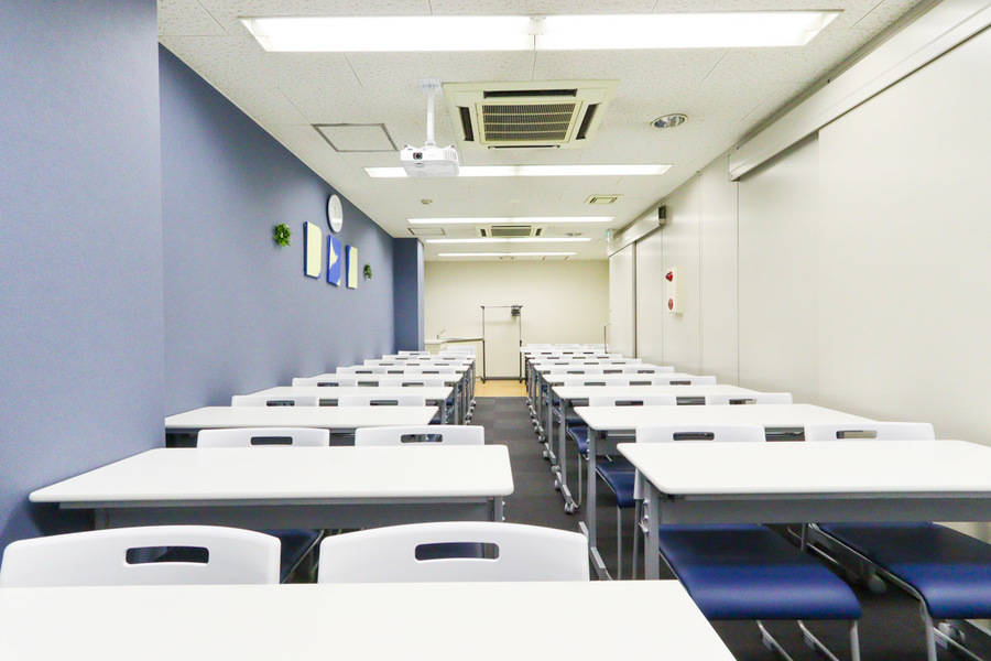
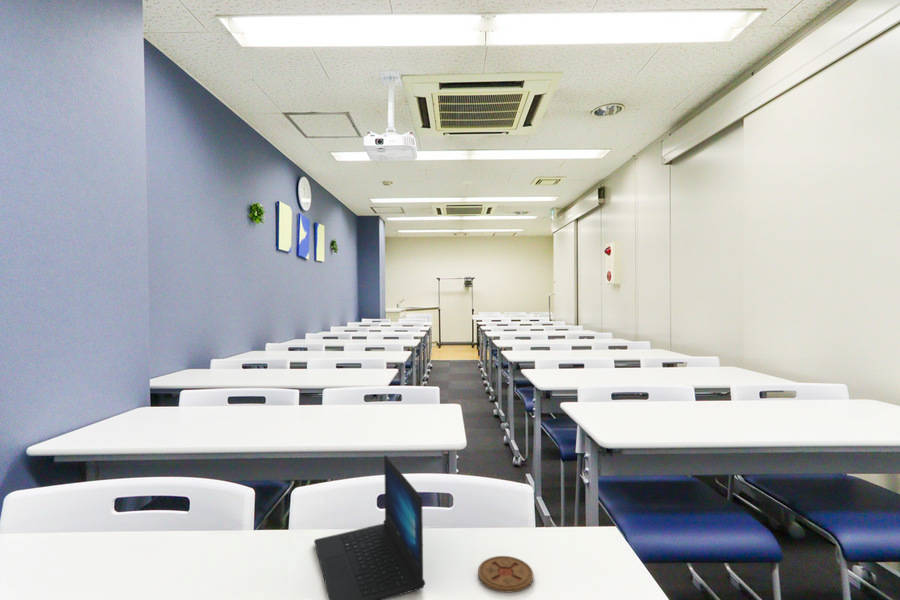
+ coaster (505, 573)
+ laptop (367, 527)
